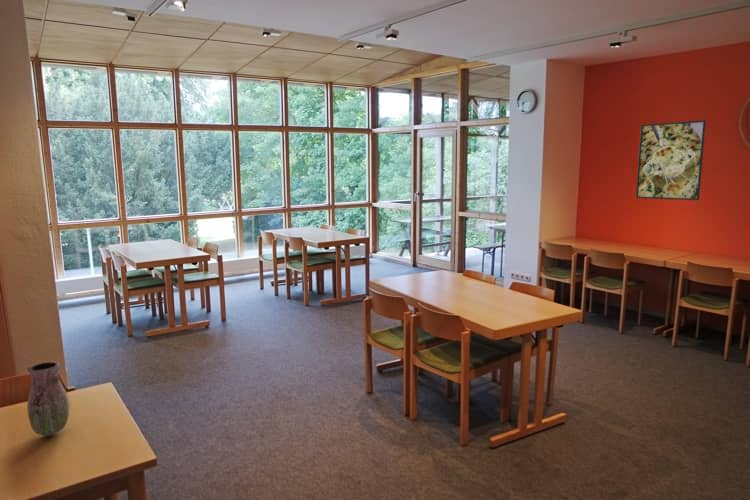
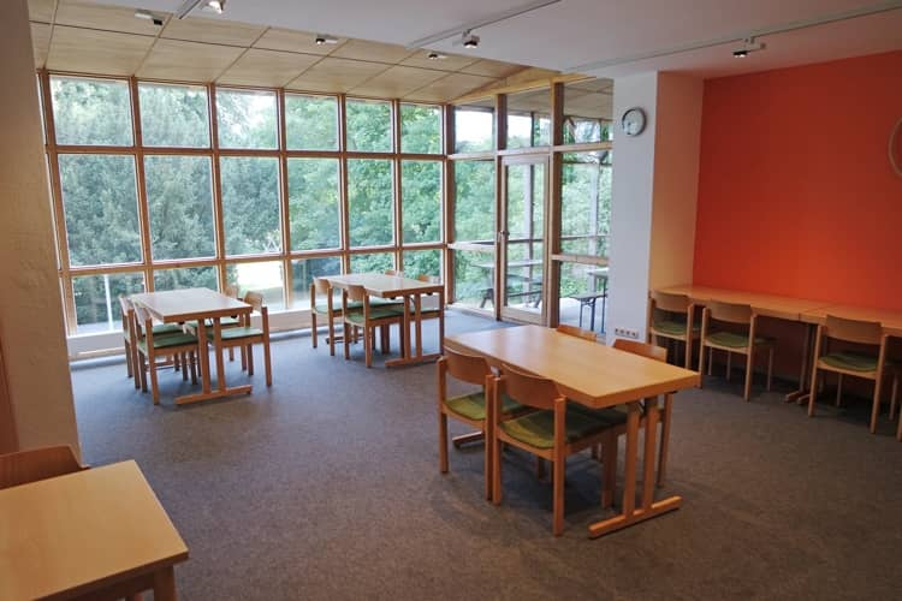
- vase (48, 400)
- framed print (669, 161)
